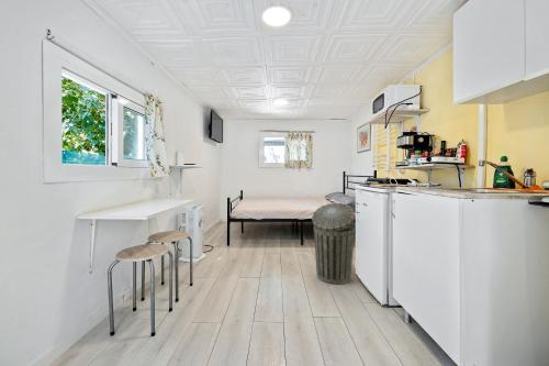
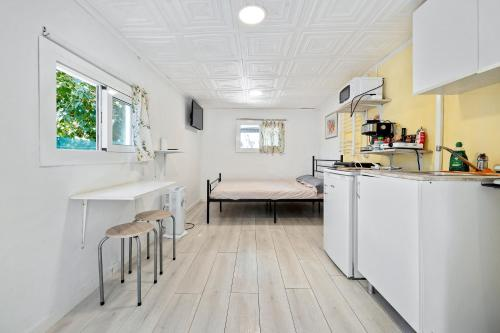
- trash can (333, 241)
